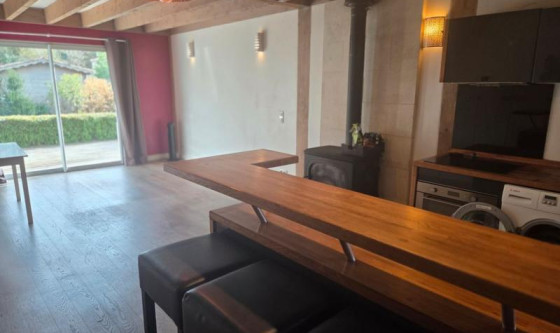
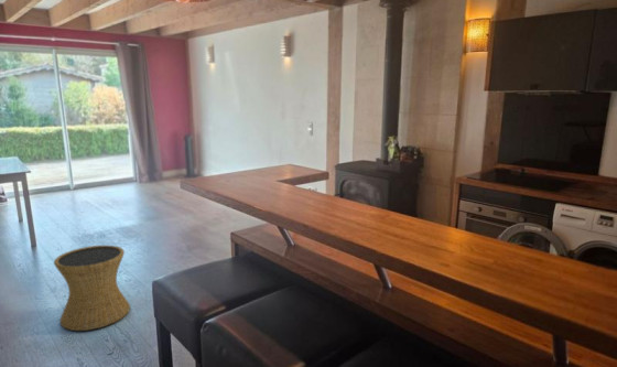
+ side table (93, 284)
